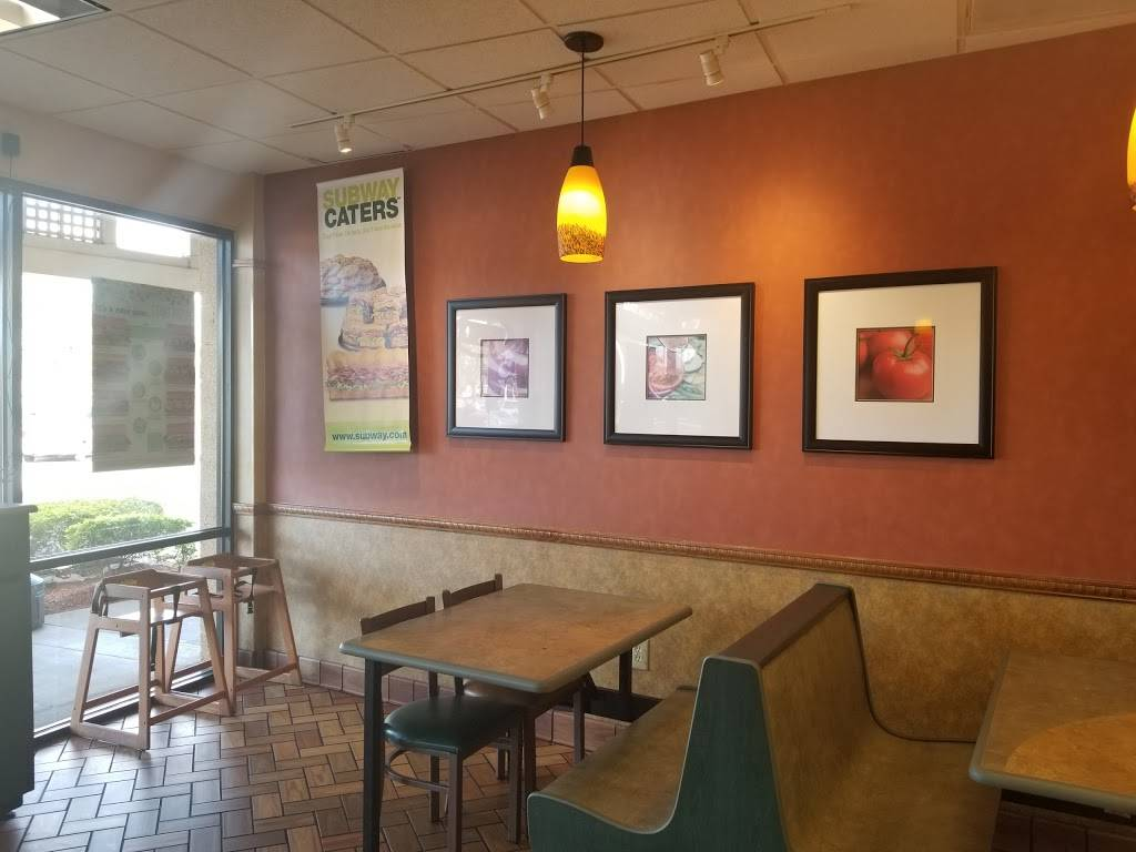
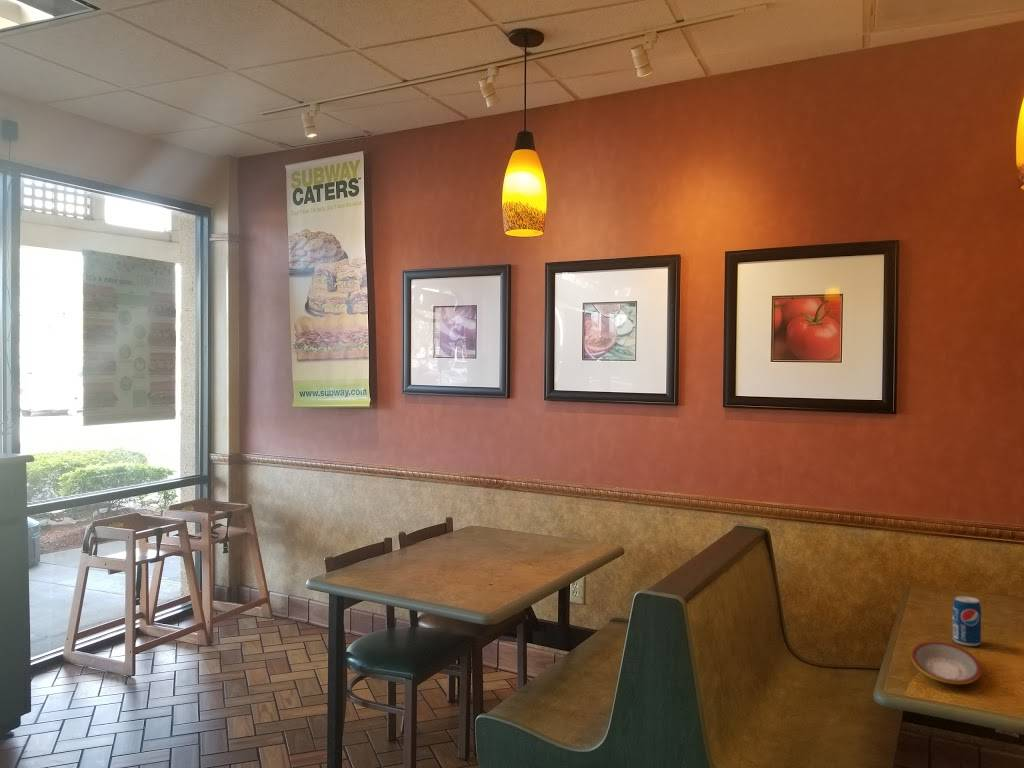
+ beverage can (966, 620)
+ plate (945, 665)
